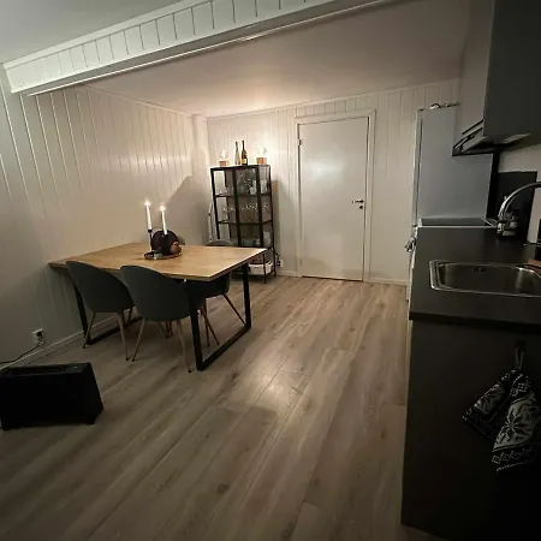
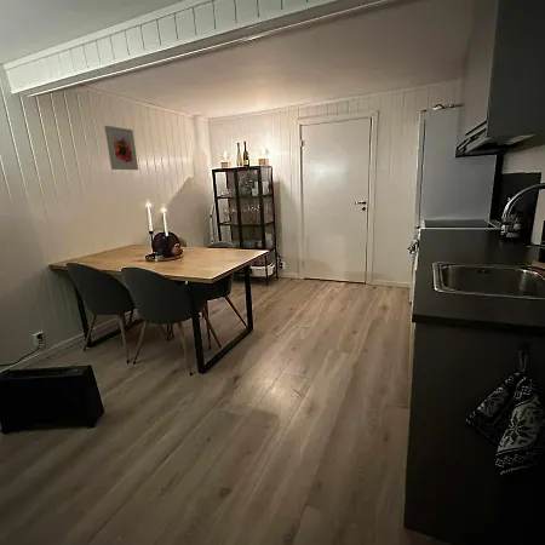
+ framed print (122, 149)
